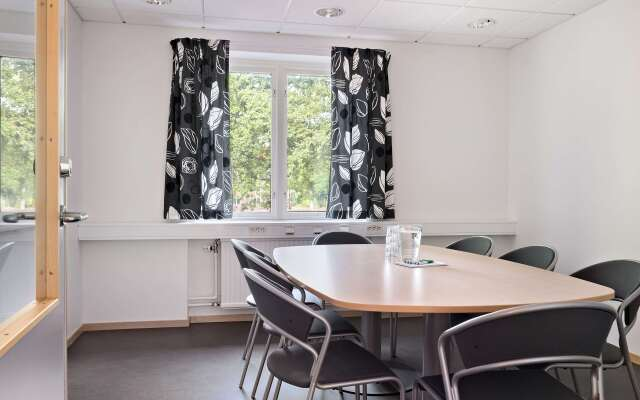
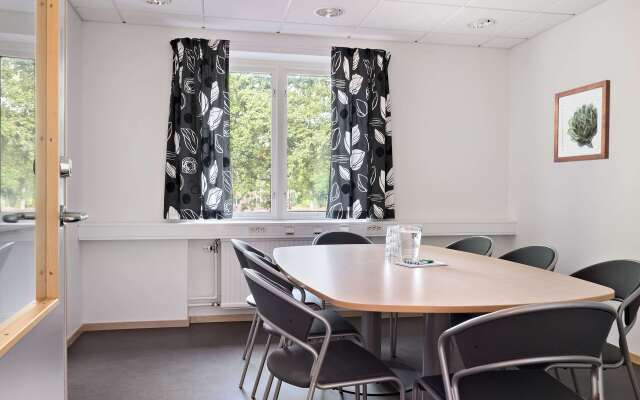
+ wall art (580, 124)
